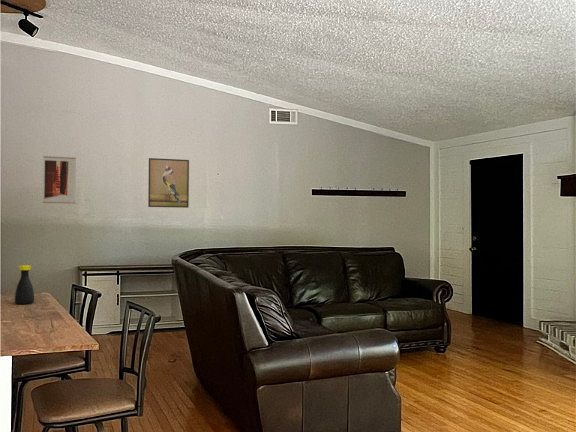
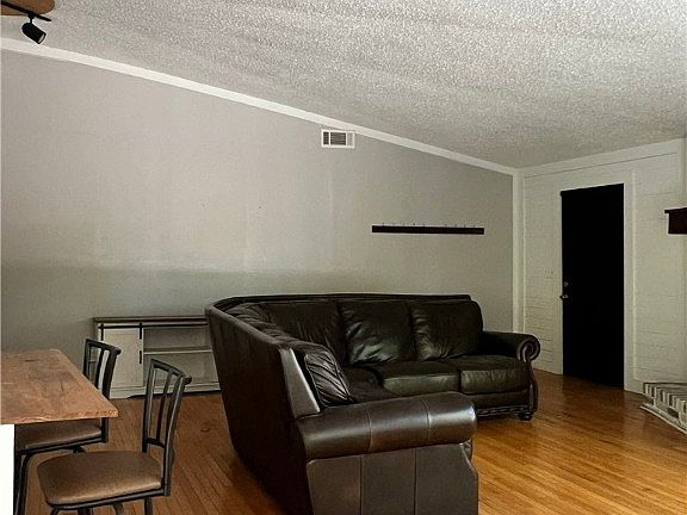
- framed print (168, 183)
- wall art (59, 180)
- bottle (24, 284)
